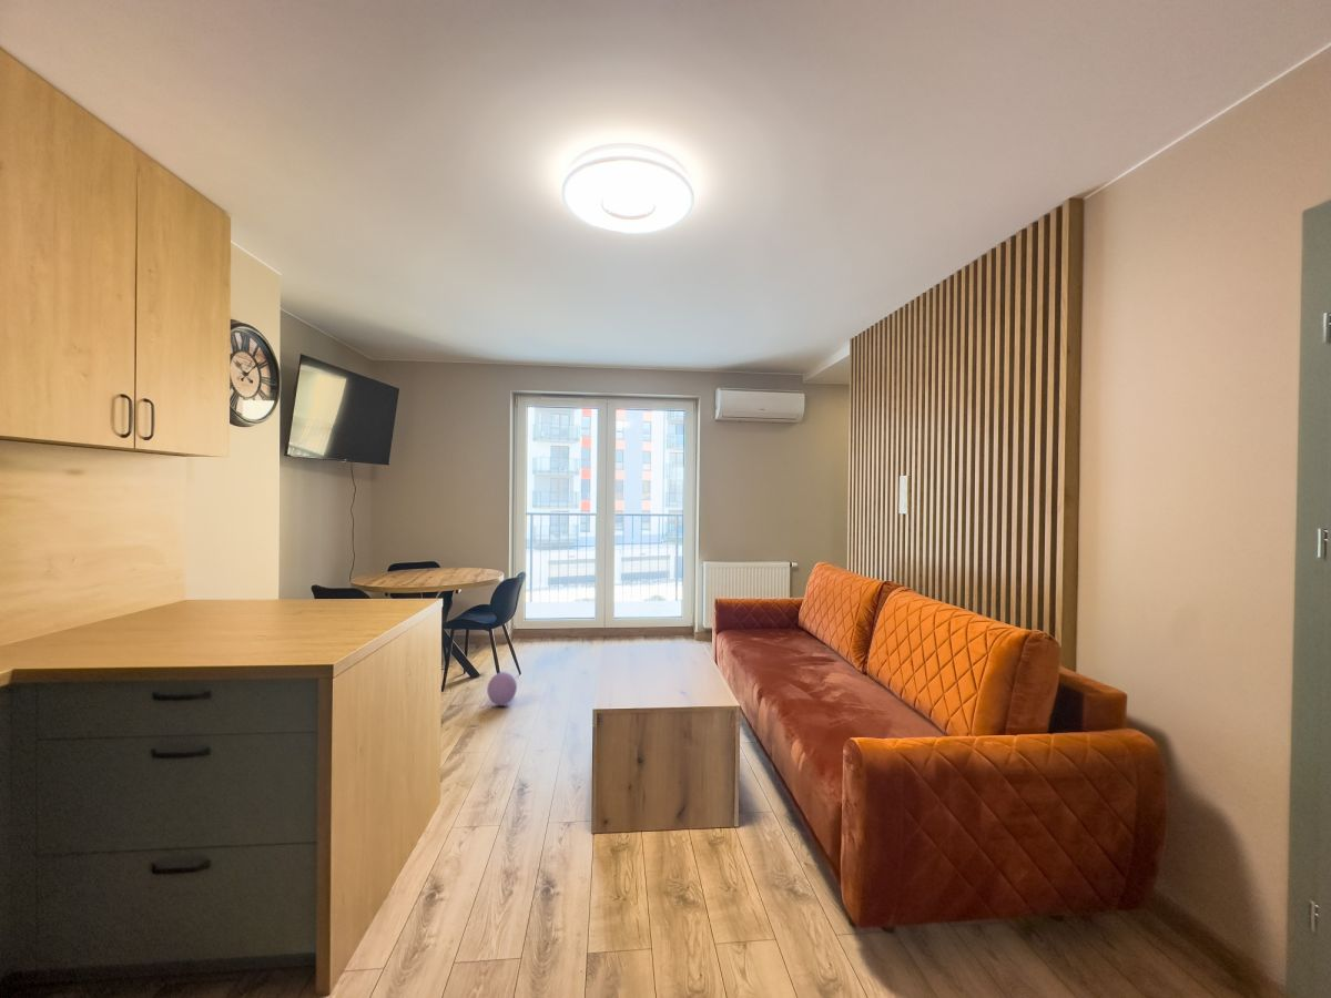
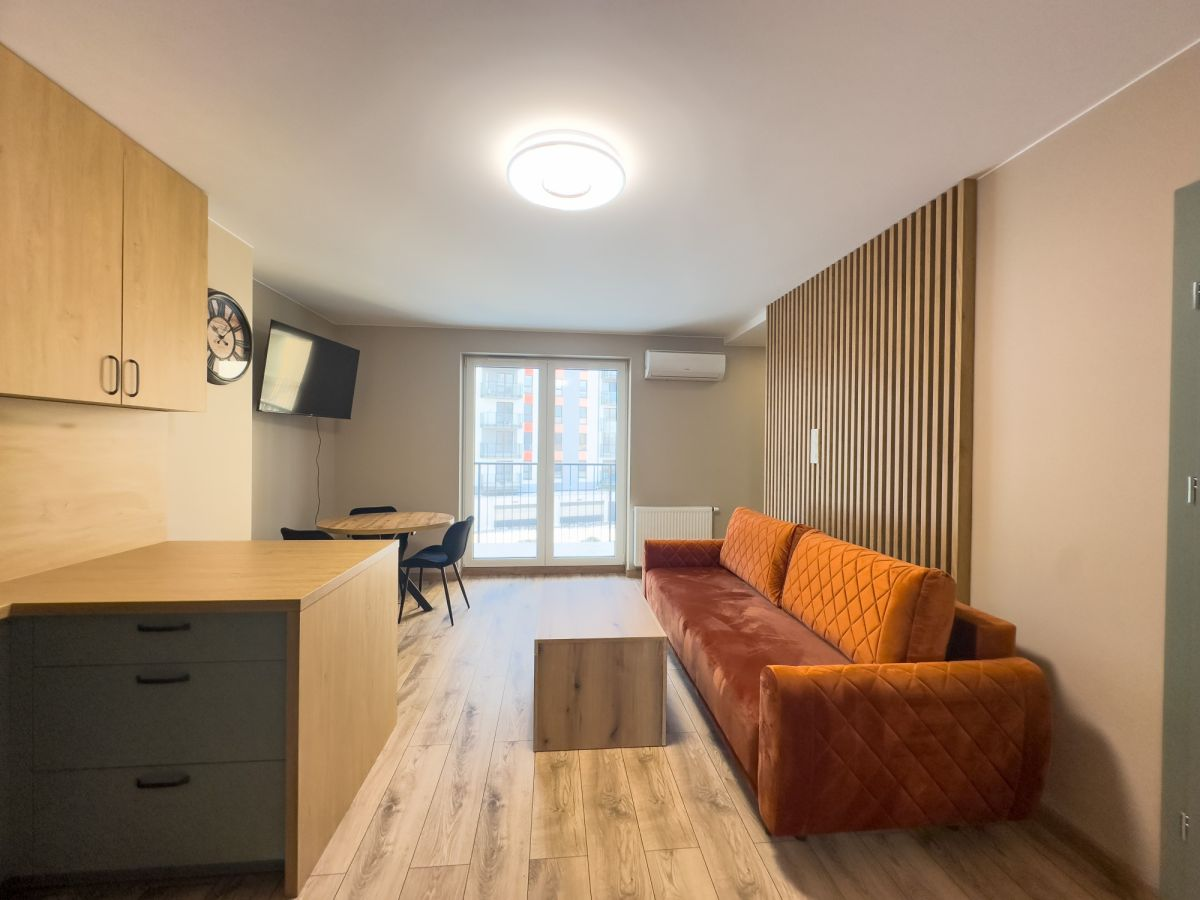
- ball (501, 689)
